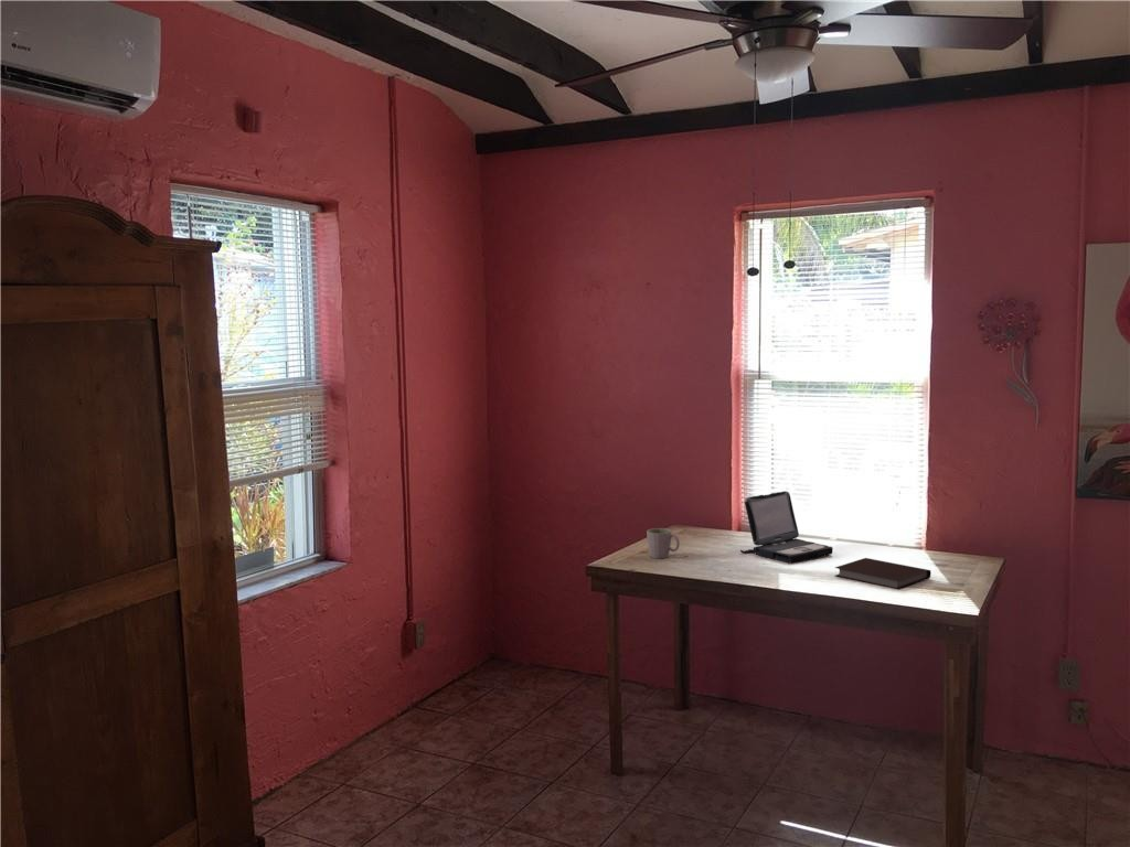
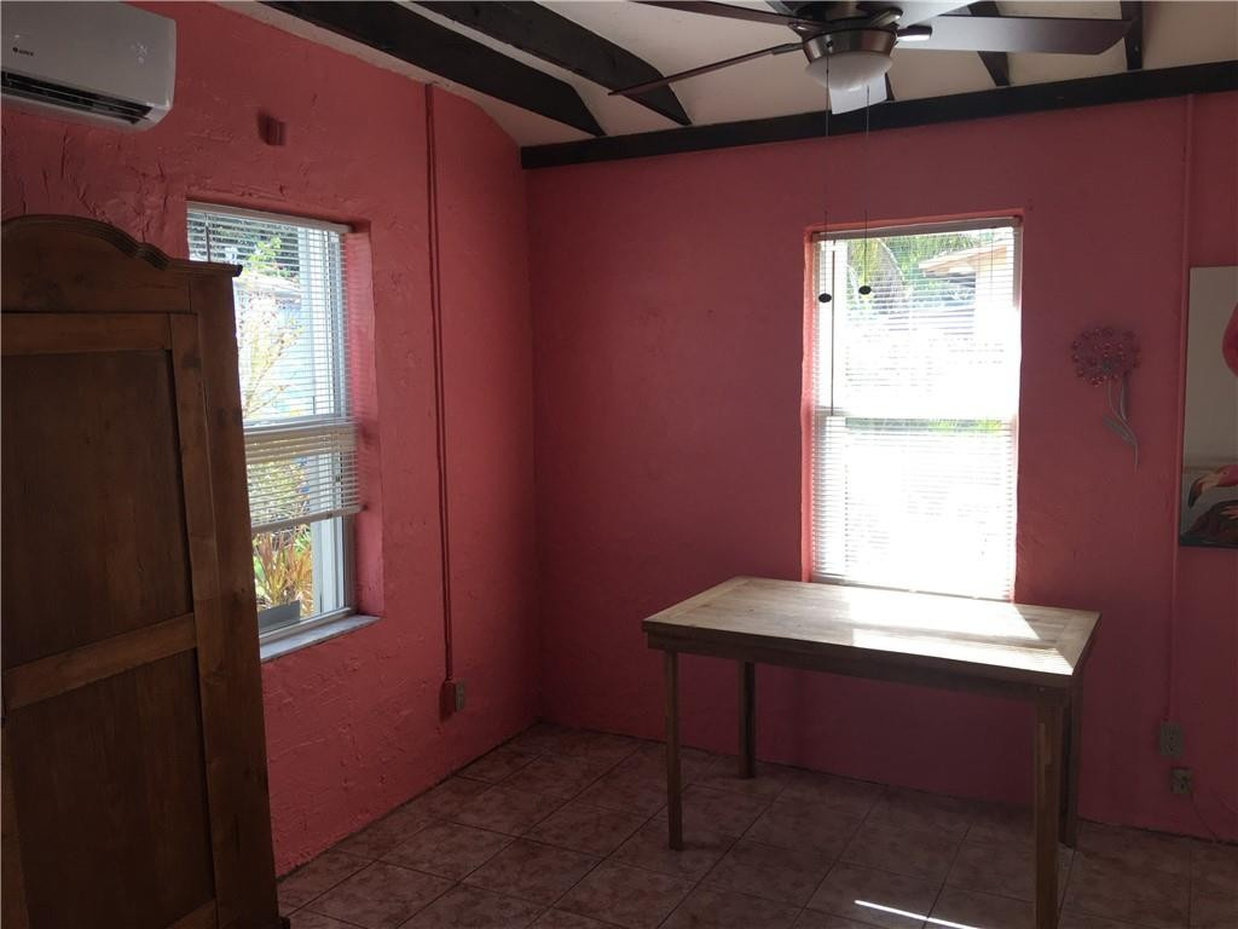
- mug (663, 544)
- notebook (882, 572)
- laptop (786, 525)
